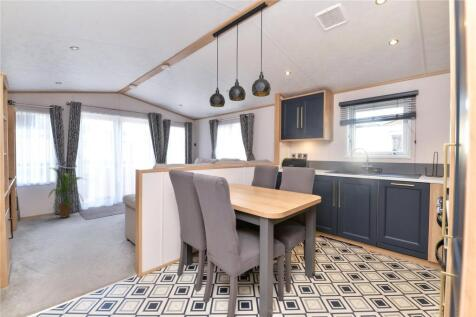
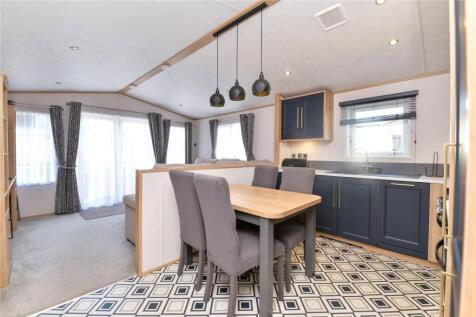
- house plant (70, 192)
